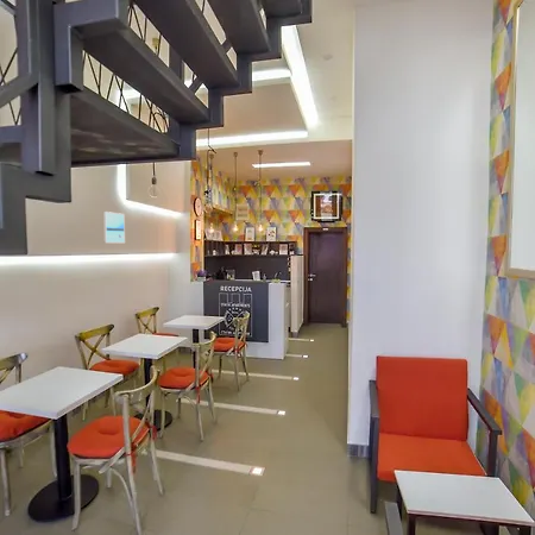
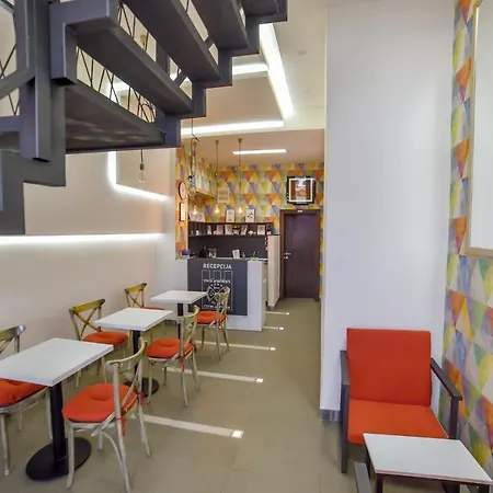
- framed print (114, 227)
